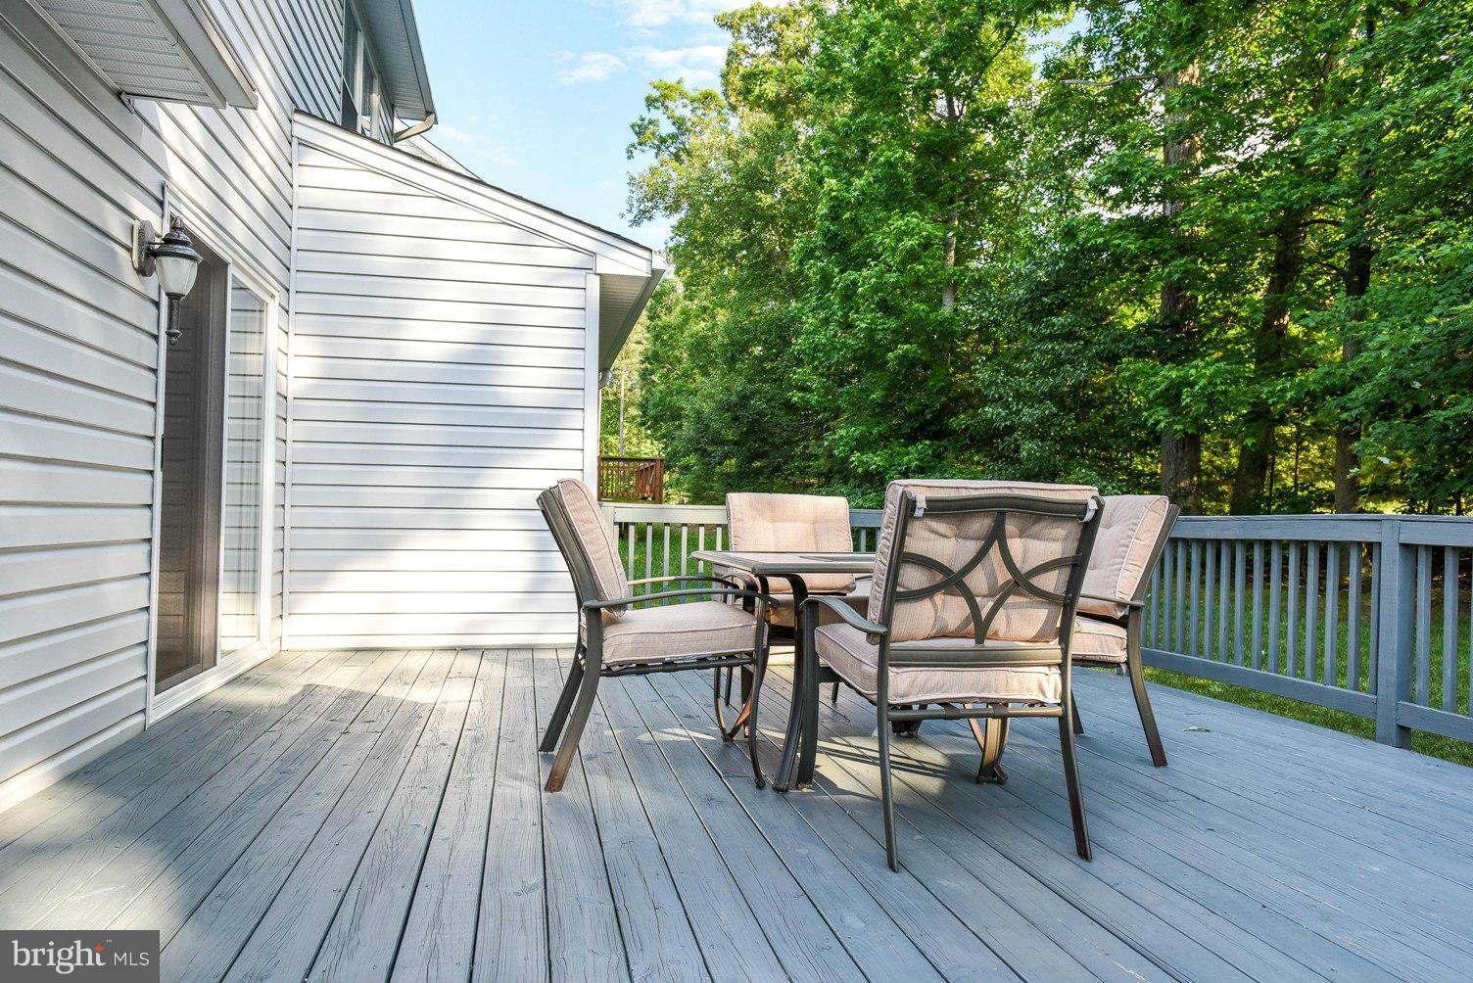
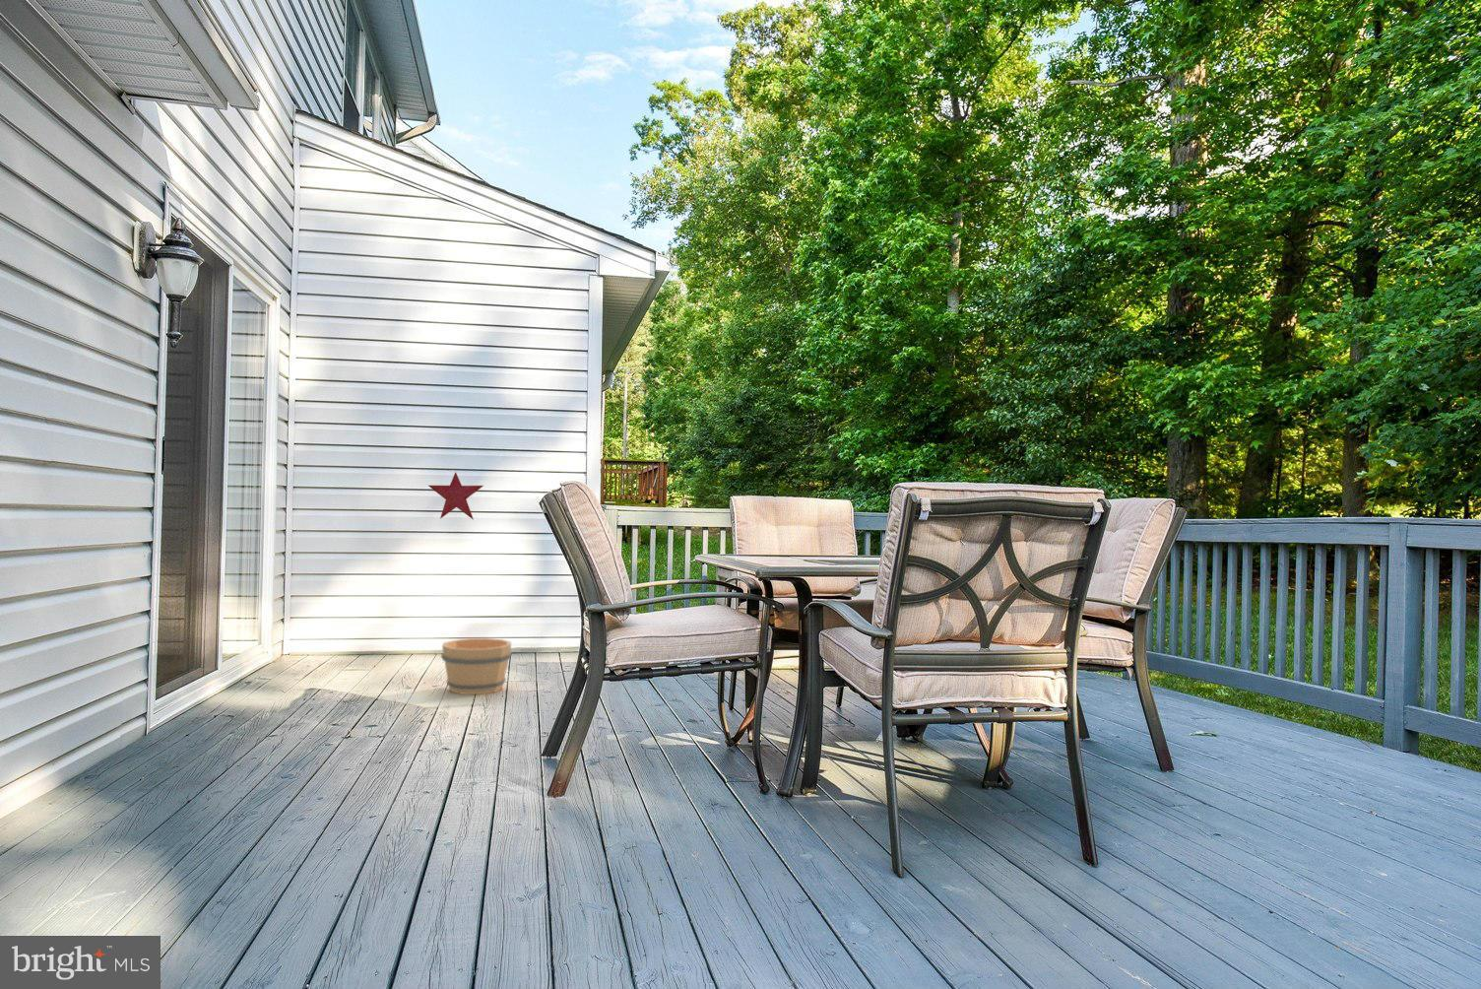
+ bucket (477, 666)
+ decorative star (455, 496)
